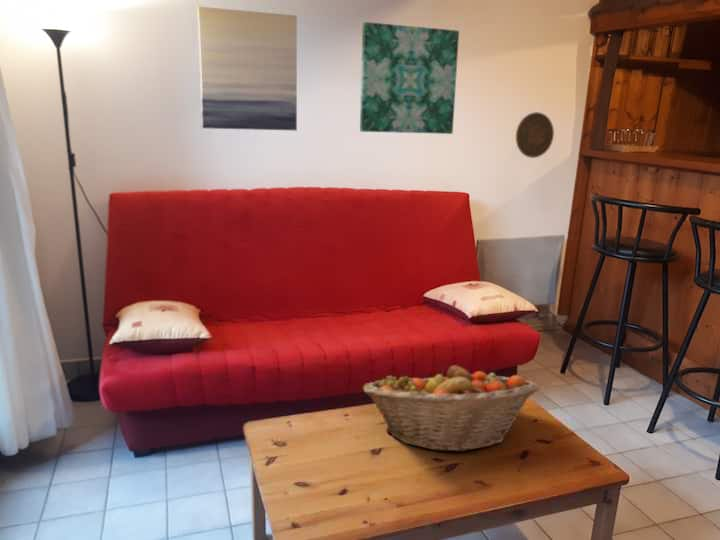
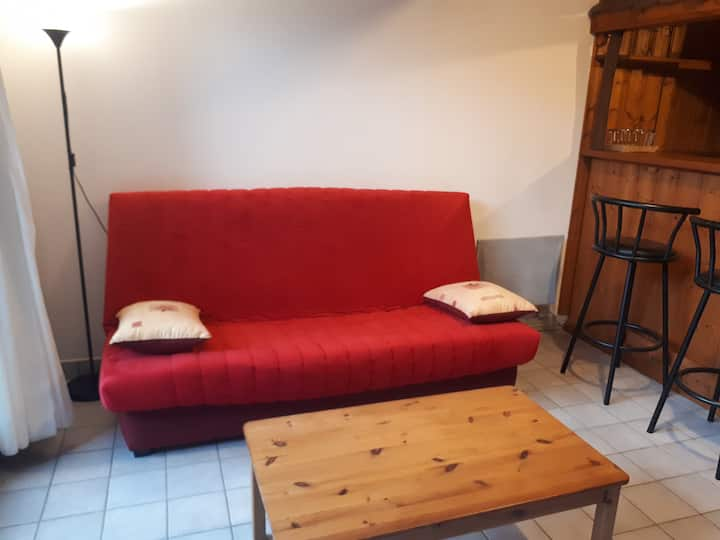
- wall art (249, 72)
- fruit basket (448, 398)
- wall art (409, 81)
- decorative plate (536, 135)
